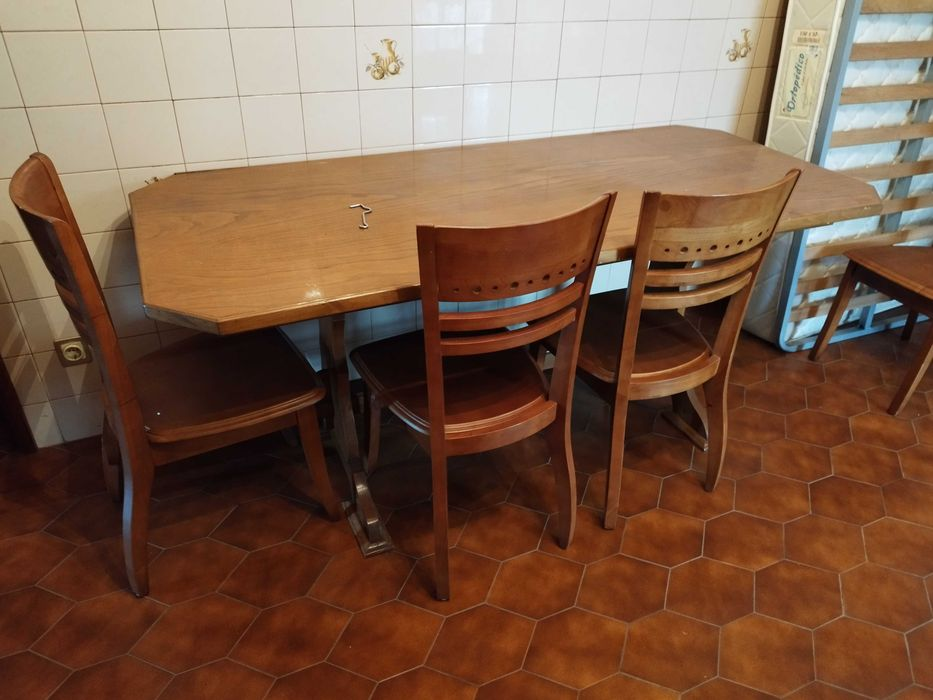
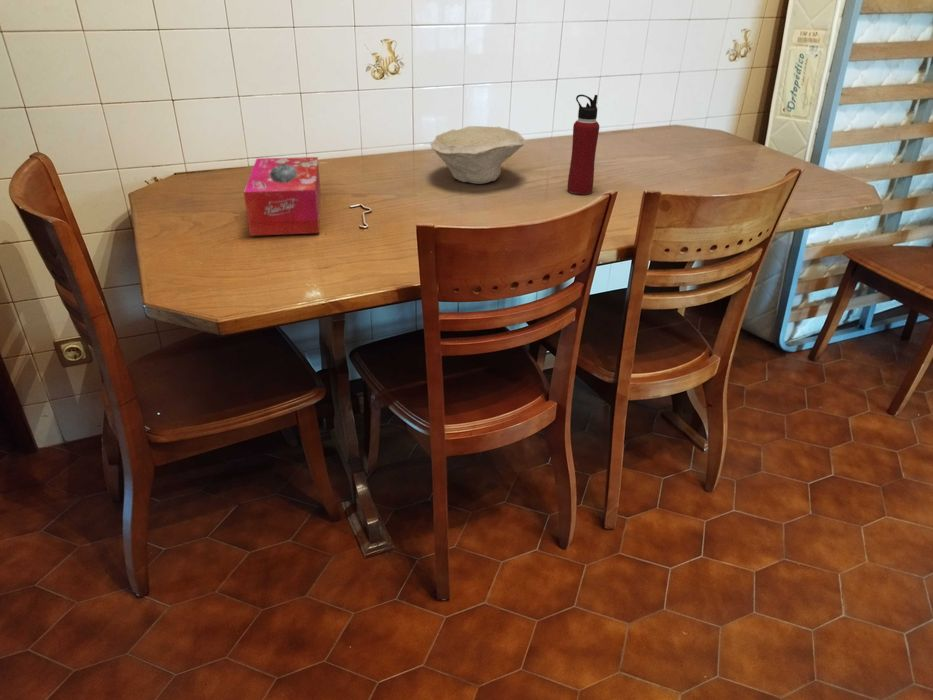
+ bowl (475, 155)
+ water bottle (584, 144)
+ tissue box (286, 193)
